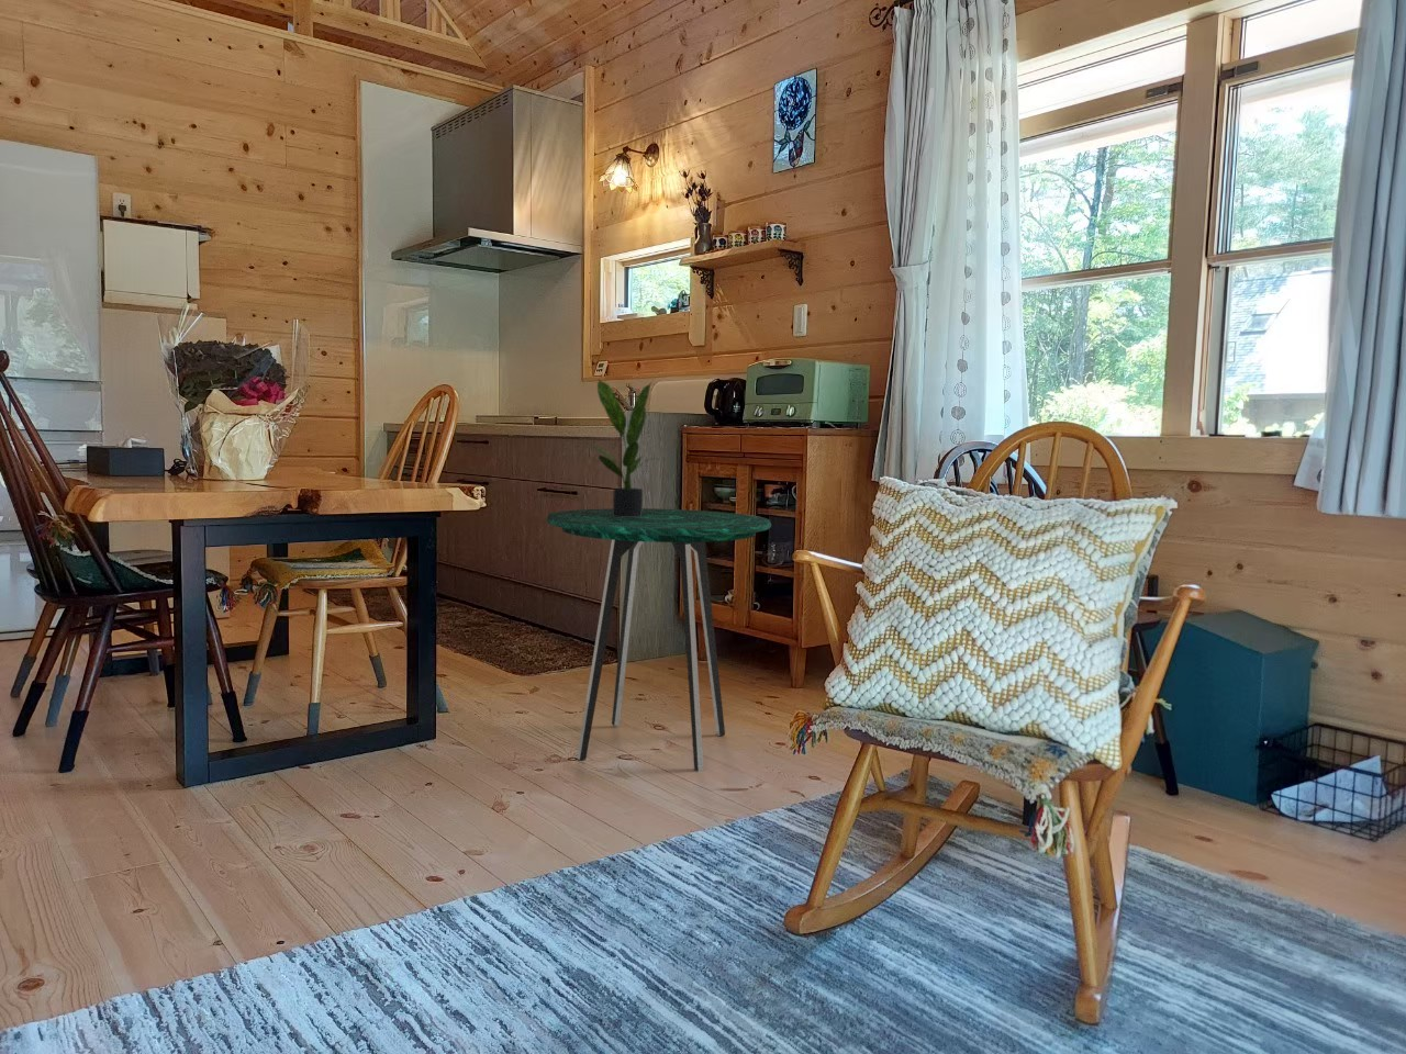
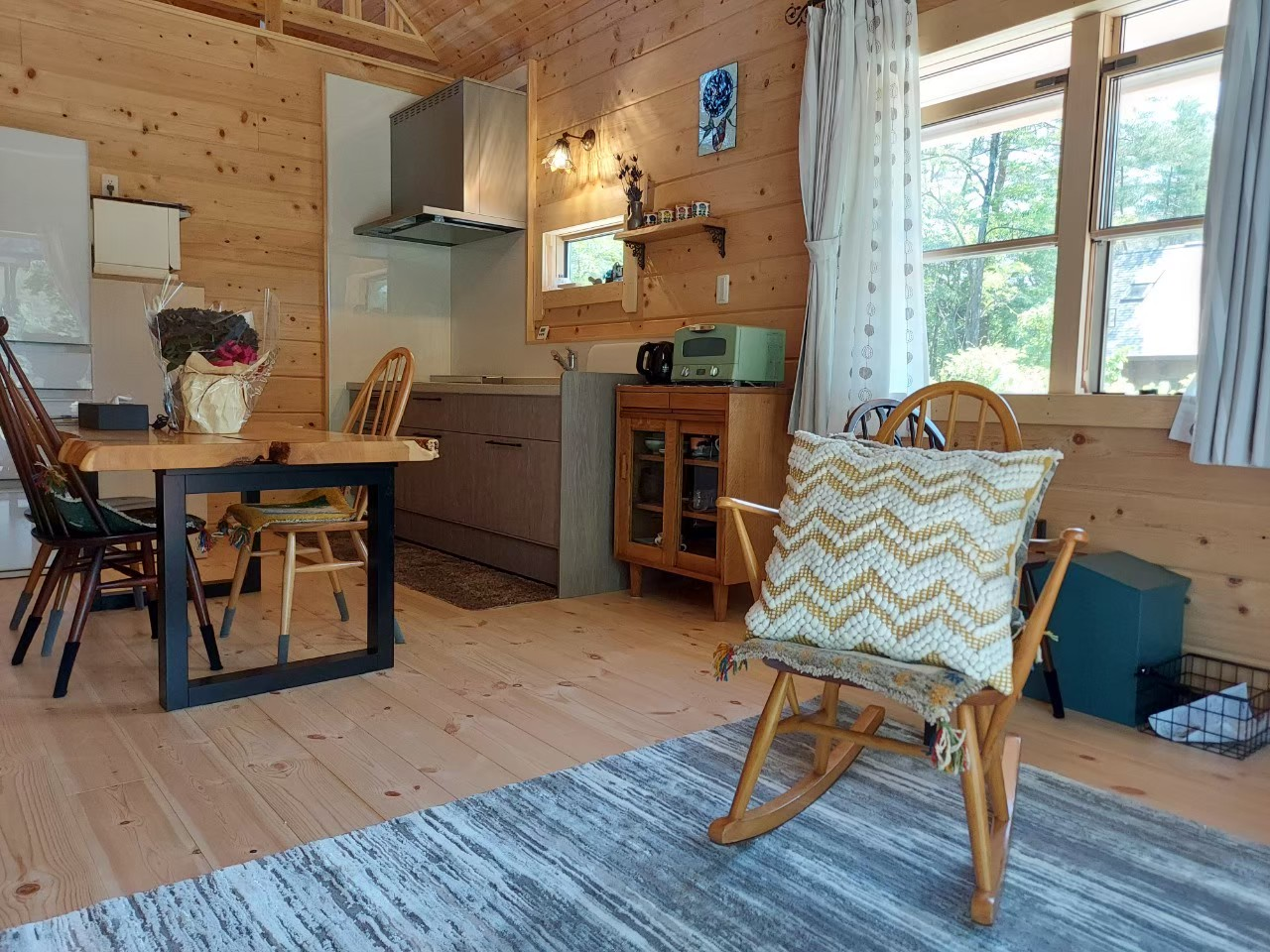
- side table (630, 628)
- potted plant (624, 443)
